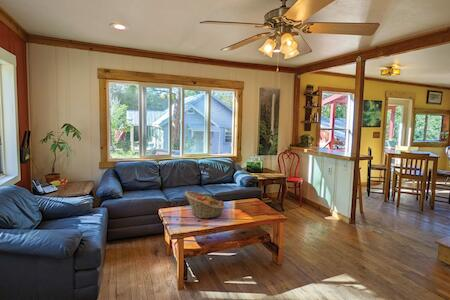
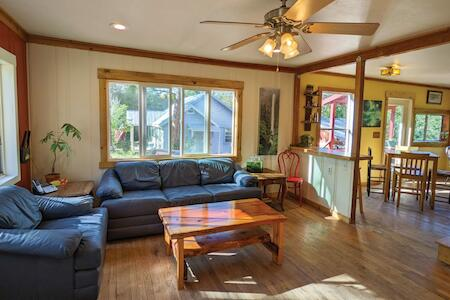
- fruit basket (204, 203)
